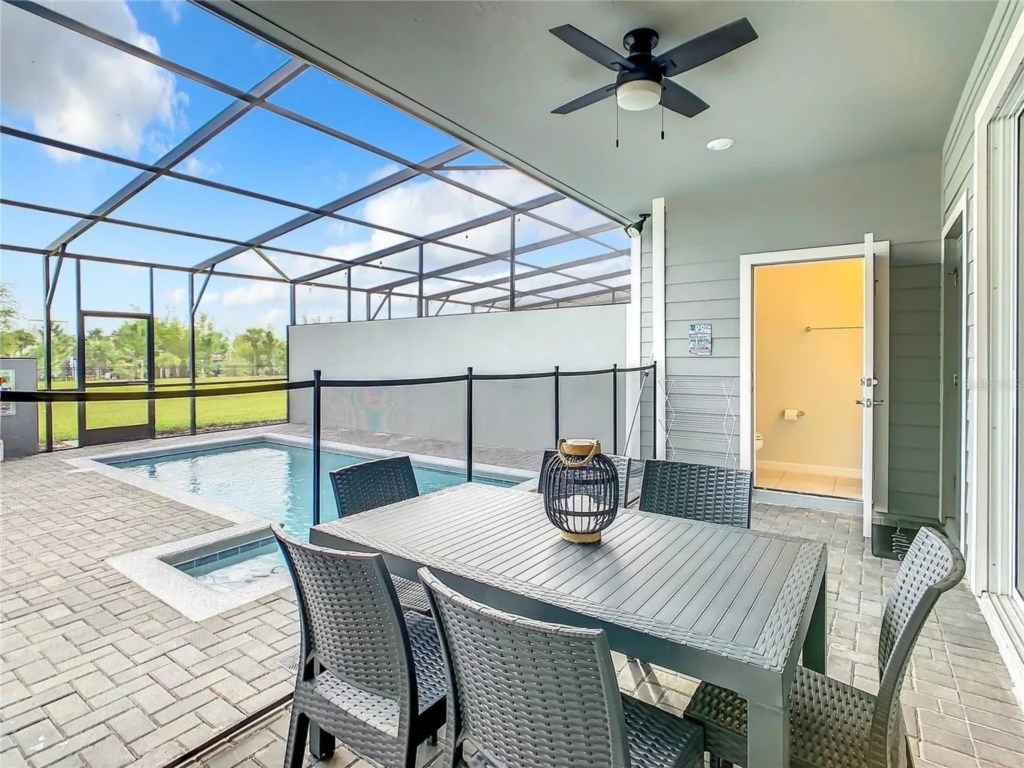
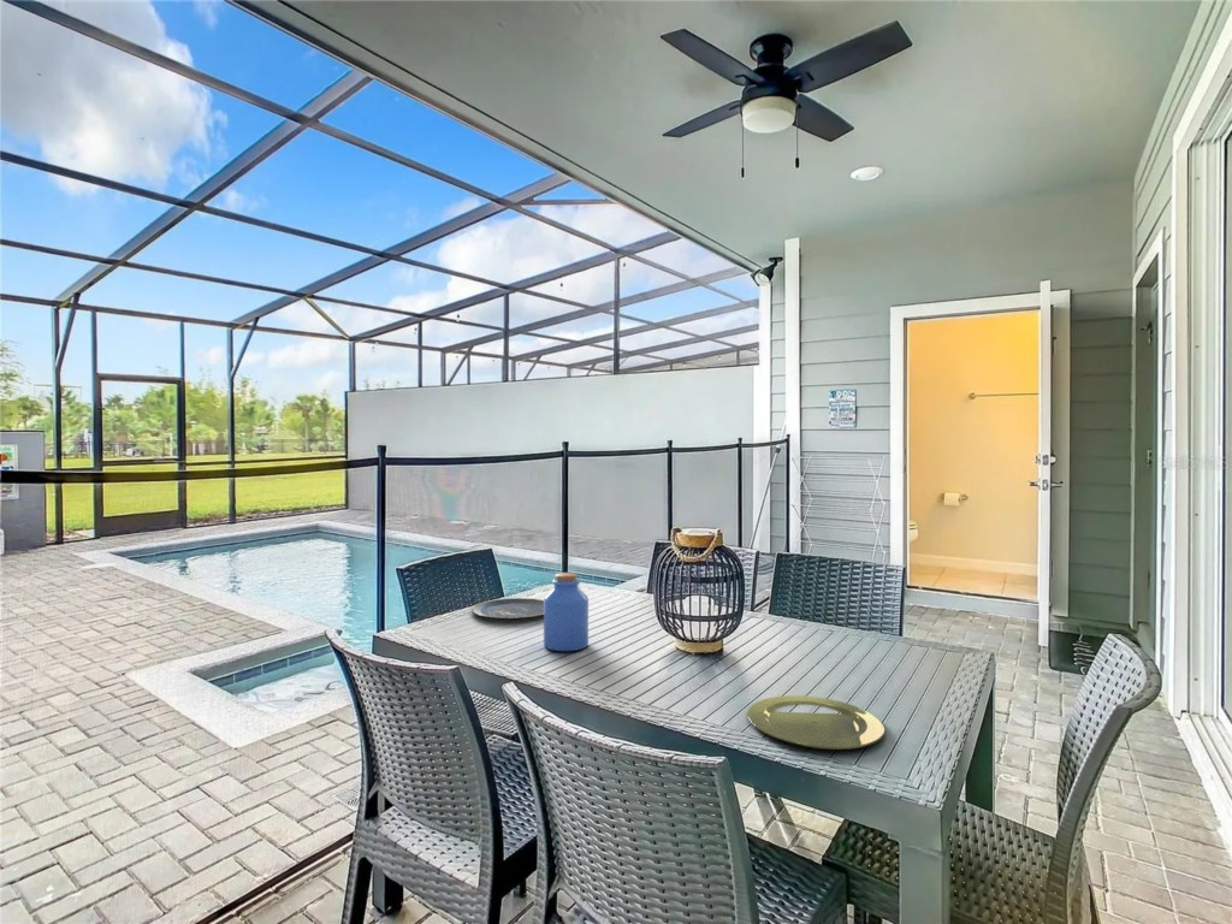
+ plate (514, 609)
+ plate (813, 719)
+ jar (565, 609)
